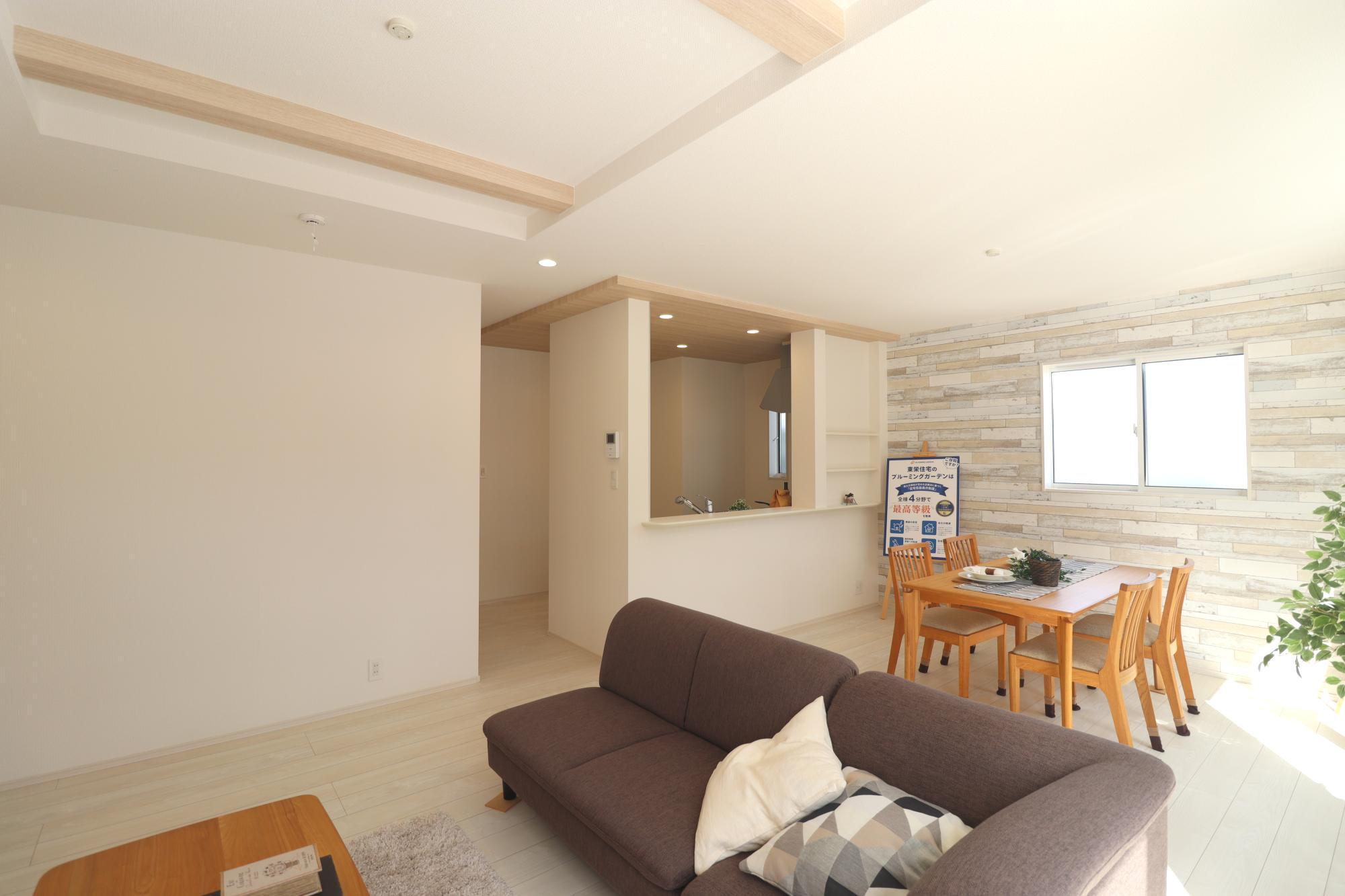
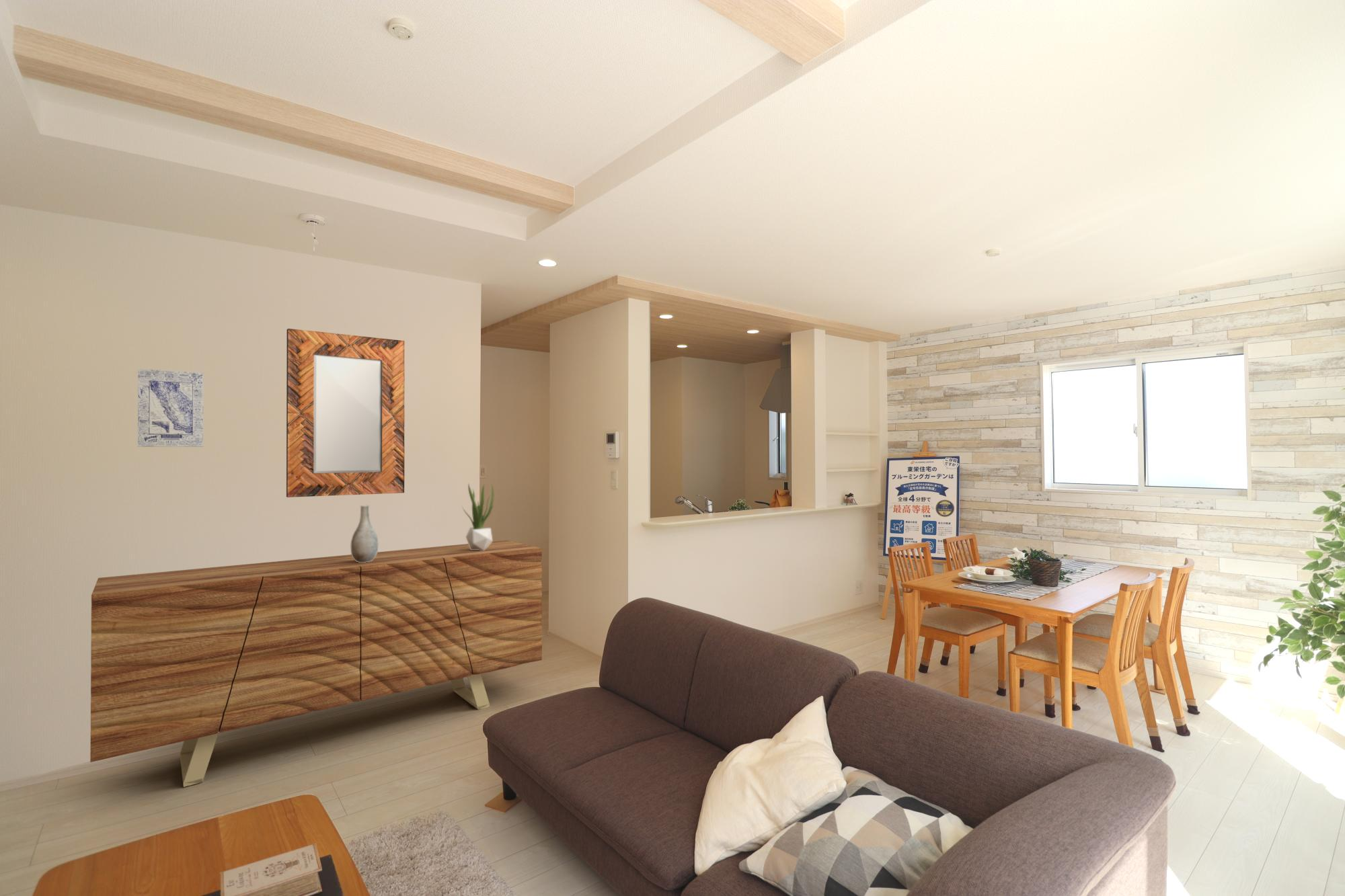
+ sideboard (349, 645)
+ vase (364, 532)
+ home mirror (348, 415)
+ potted plant (480, 516)
+ wall art (171, 409)
